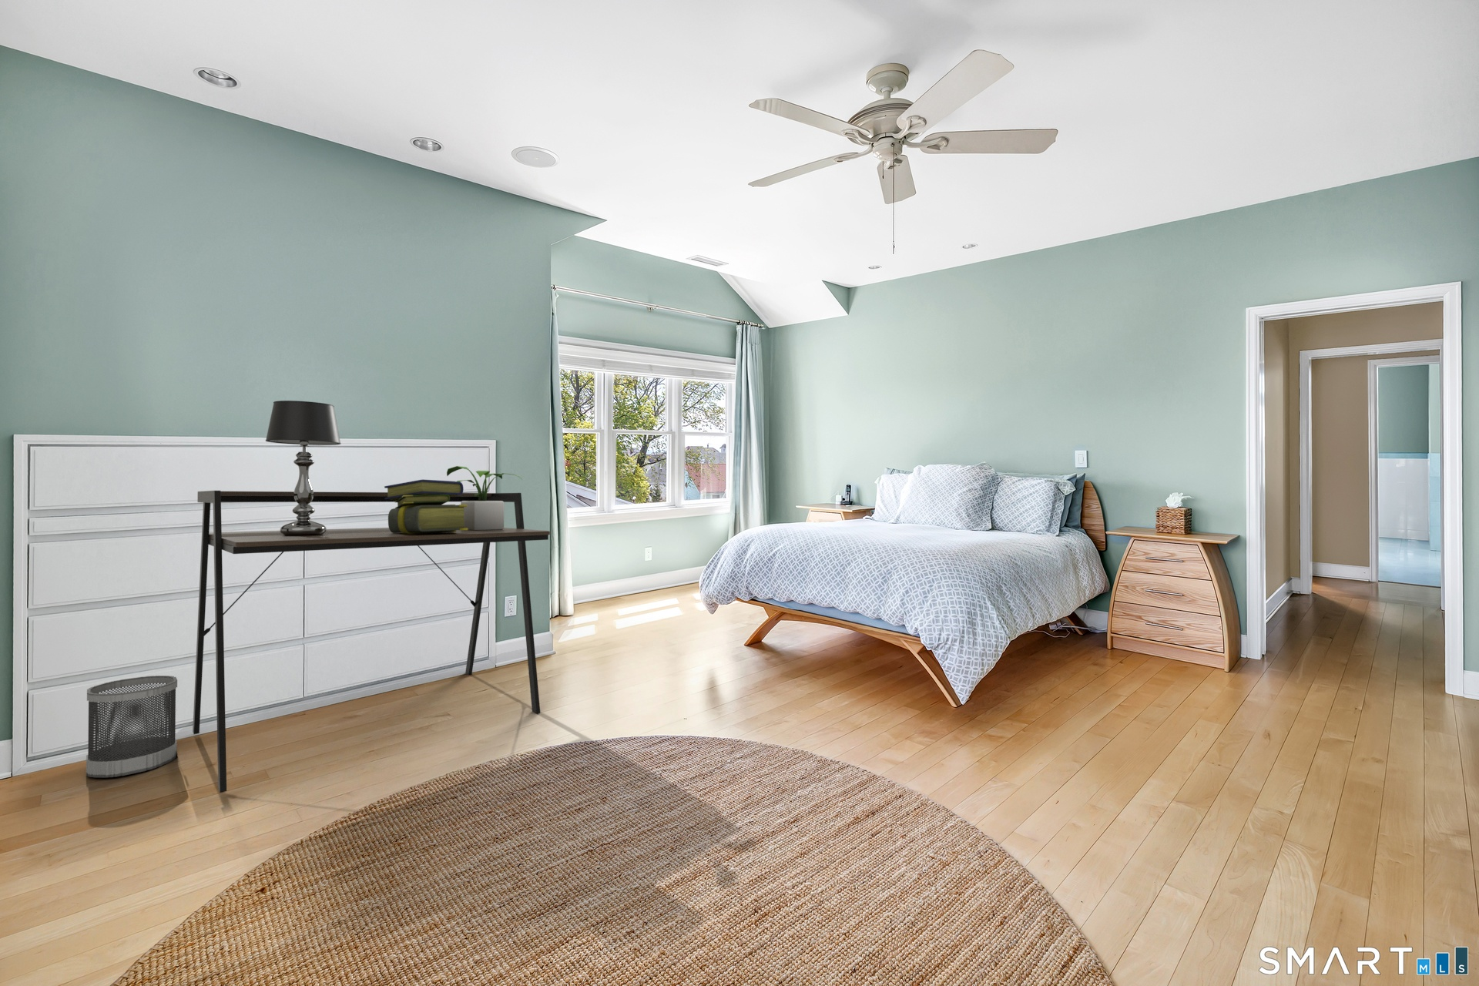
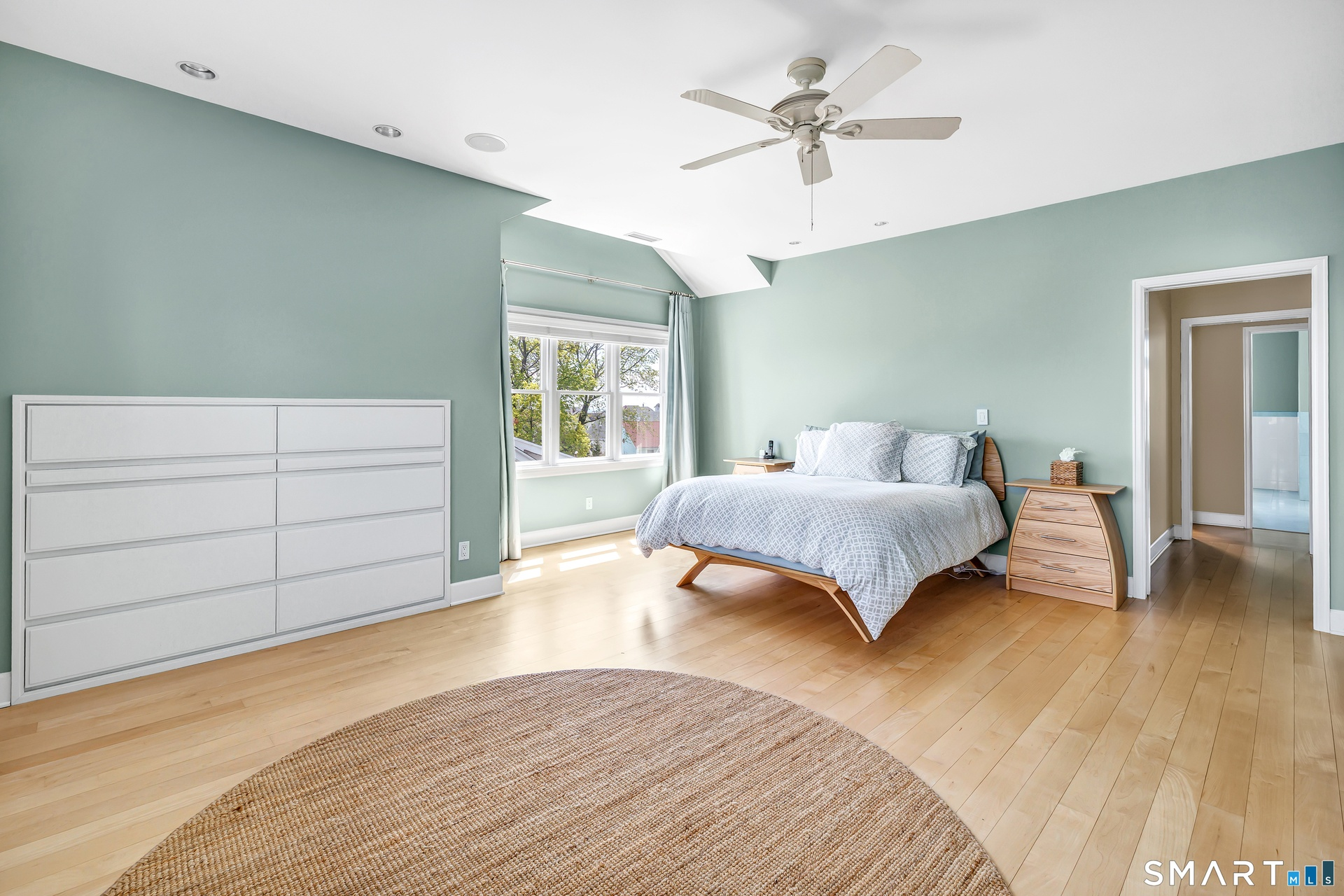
- desk (379, 547)
- stack of books (424, 506)
- table lamp (304, 469)
- wastebasket (132, 723)
- potted plant (481, 496)
